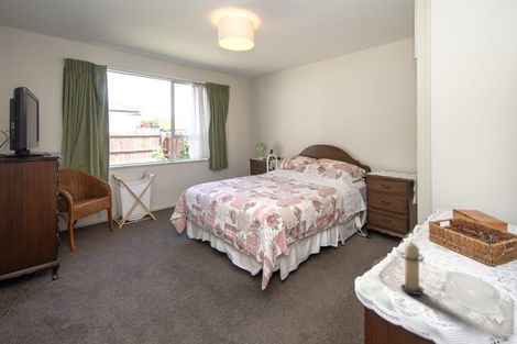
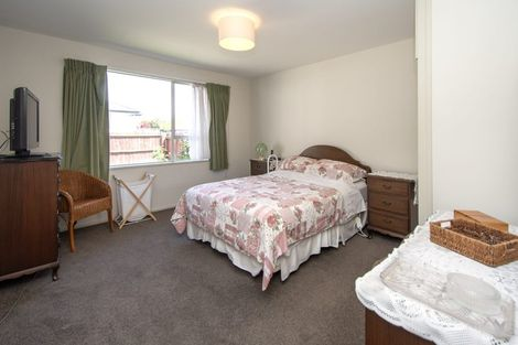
- candle (411, 265)
